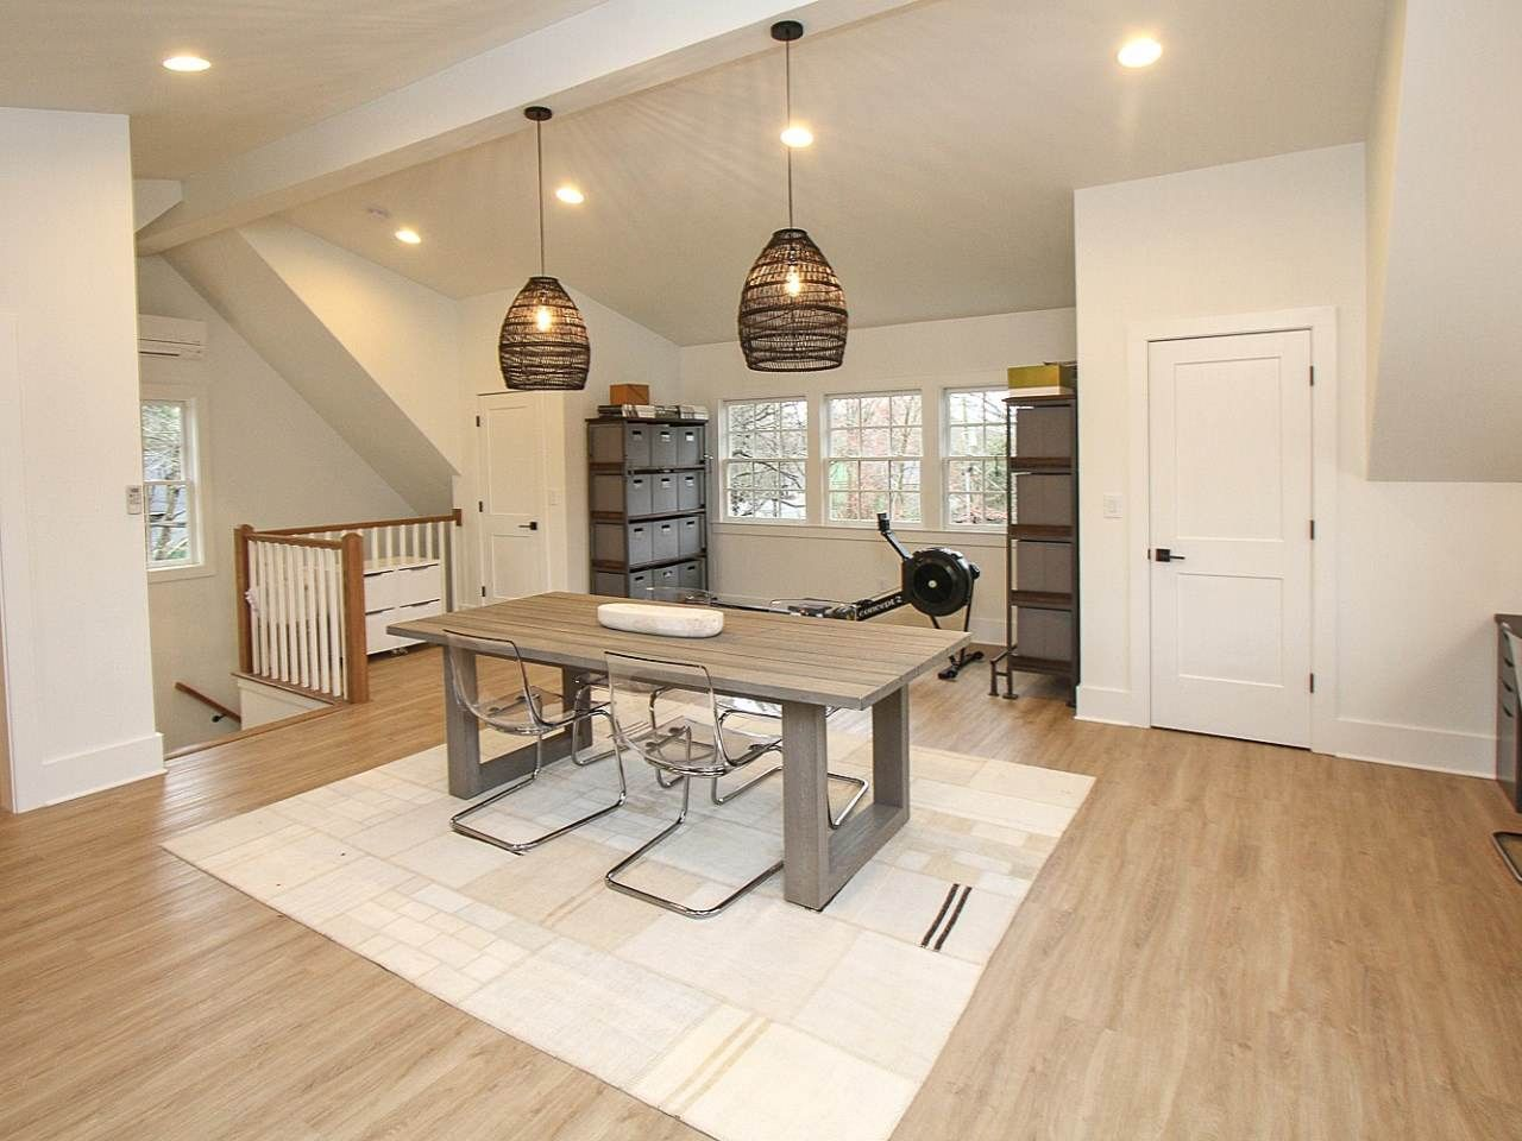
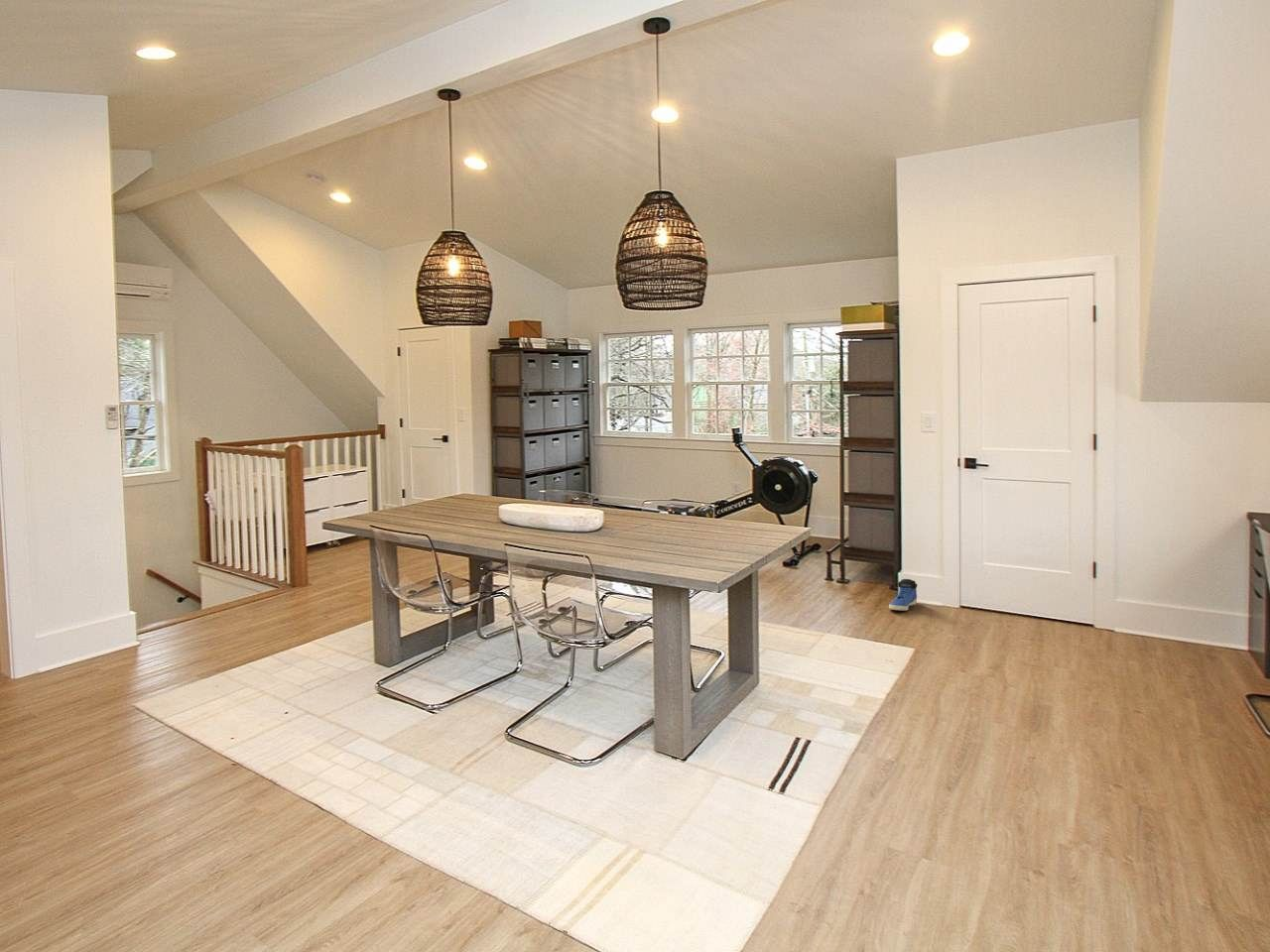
+ sneaker (903, 593)
